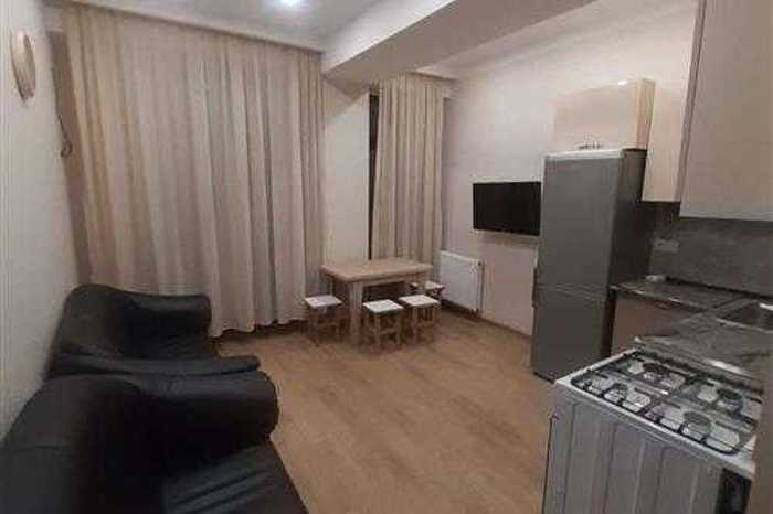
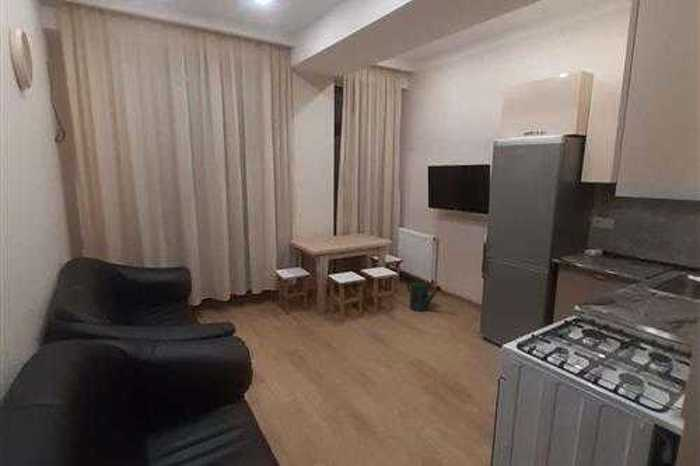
+ watering can (423, 295)
